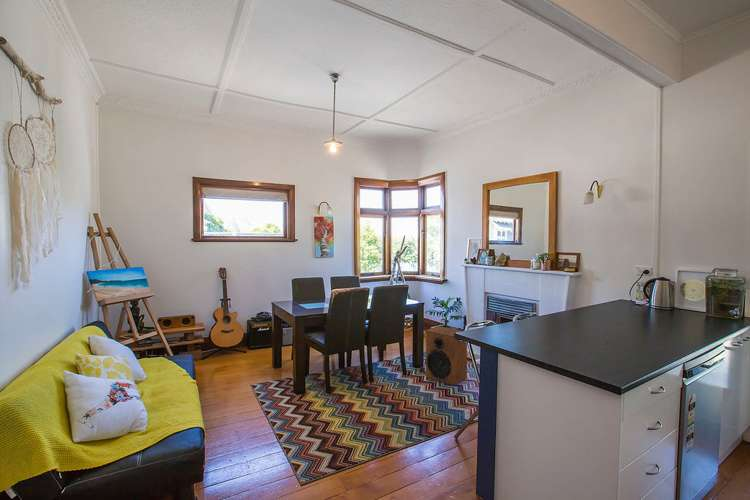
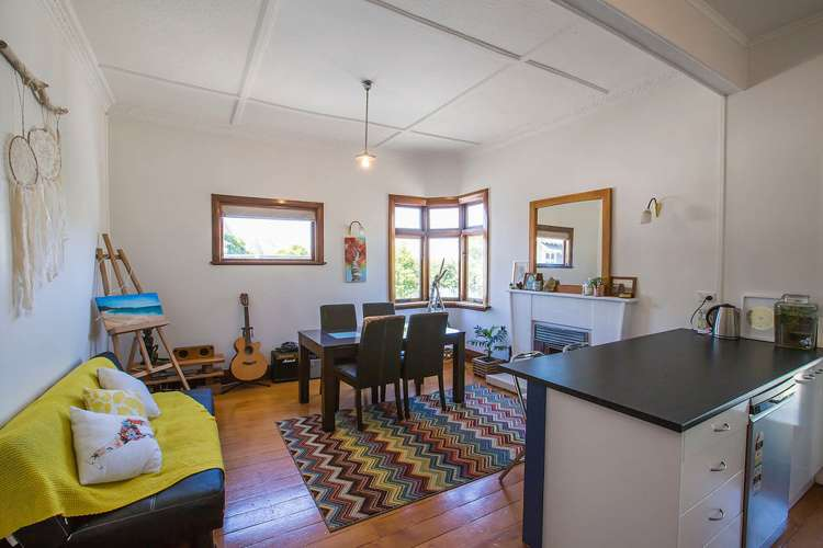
- speaker (445, 354)
